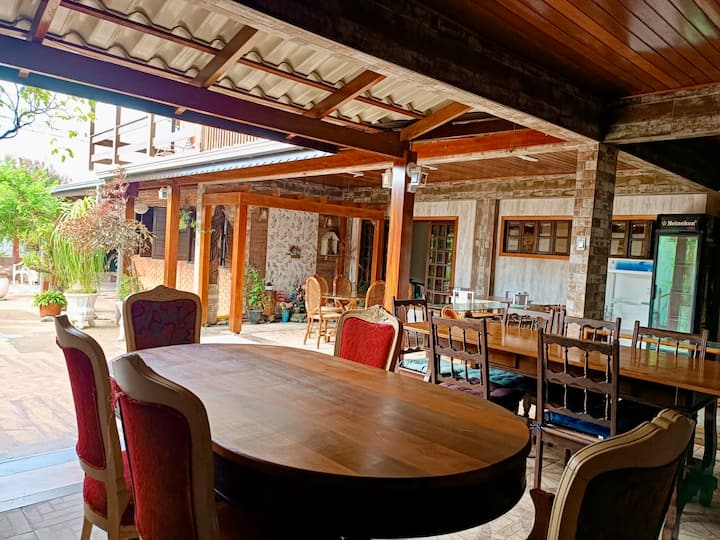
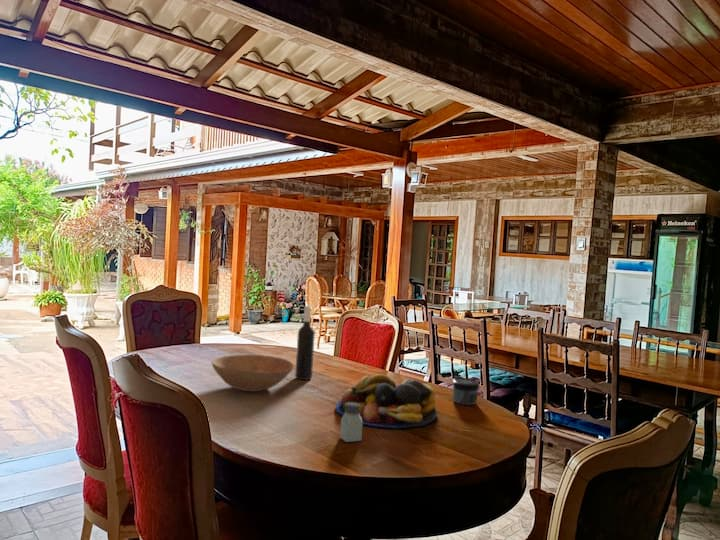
+ fruit bowl (386, 392)
+ jar (465, 391)
+ bowl (253, 374)
+ wine bottle (305, 342)
+ saltshaker (351, 421)
